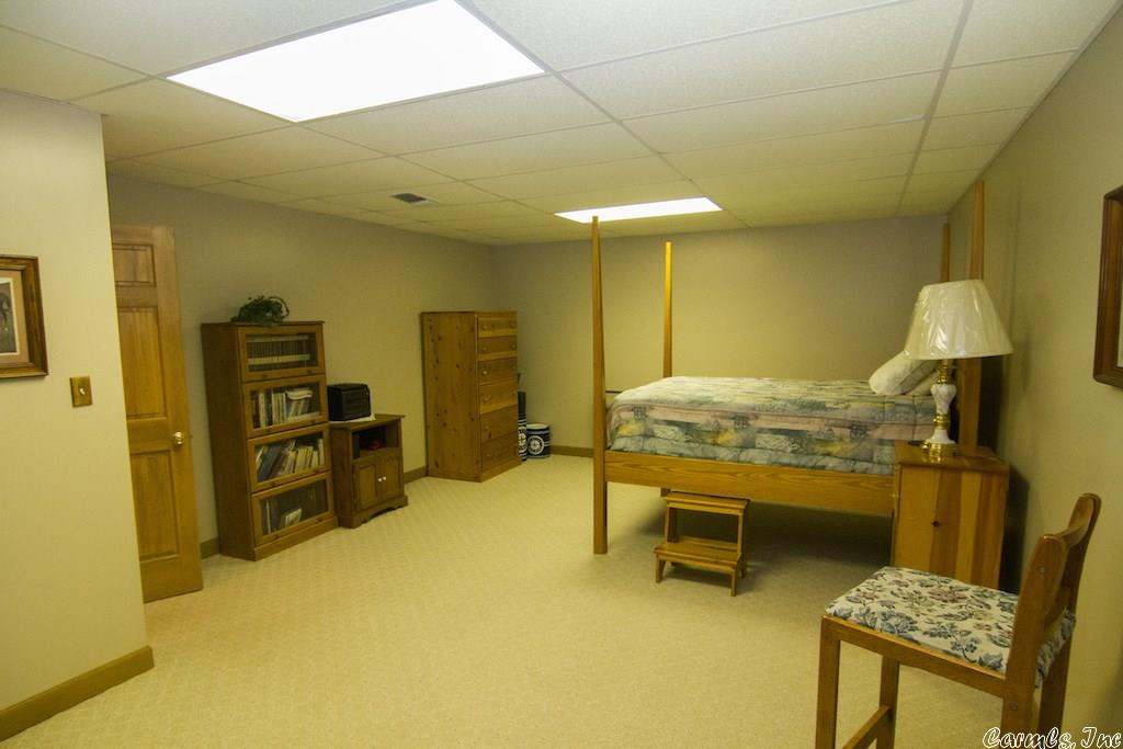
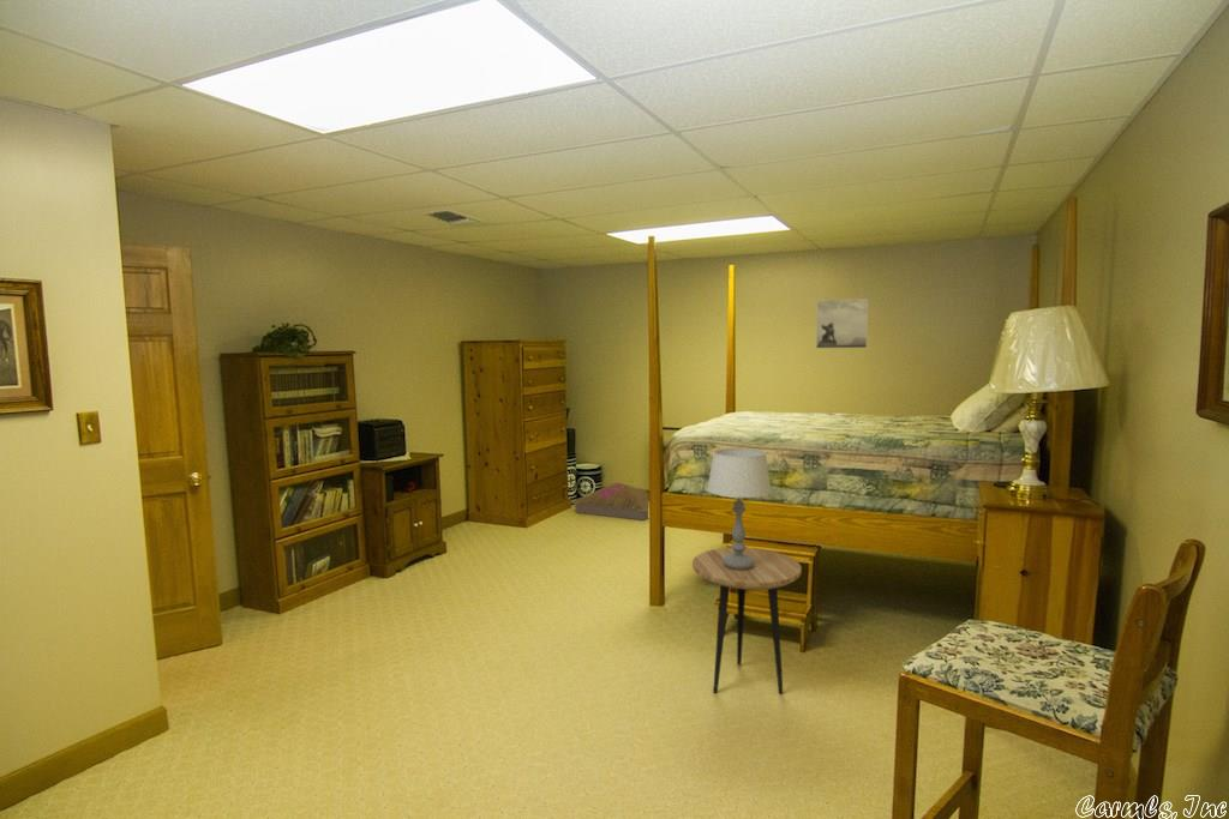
+ side table (743, 622)
+ table lamp (738, 508)
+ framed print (841, 324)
+ architectural model (624, 495)
